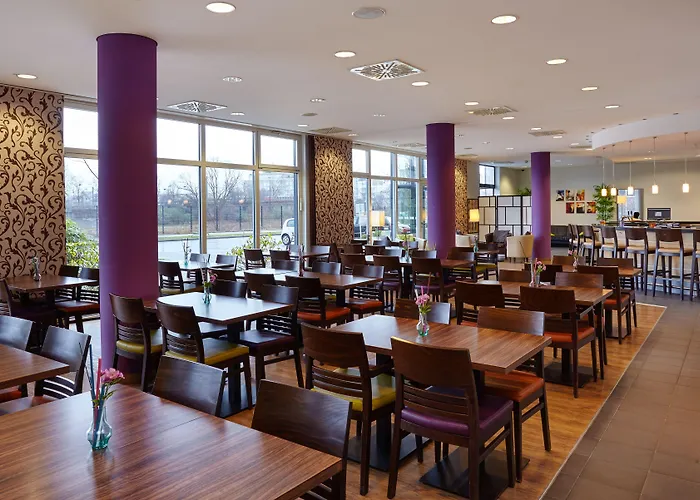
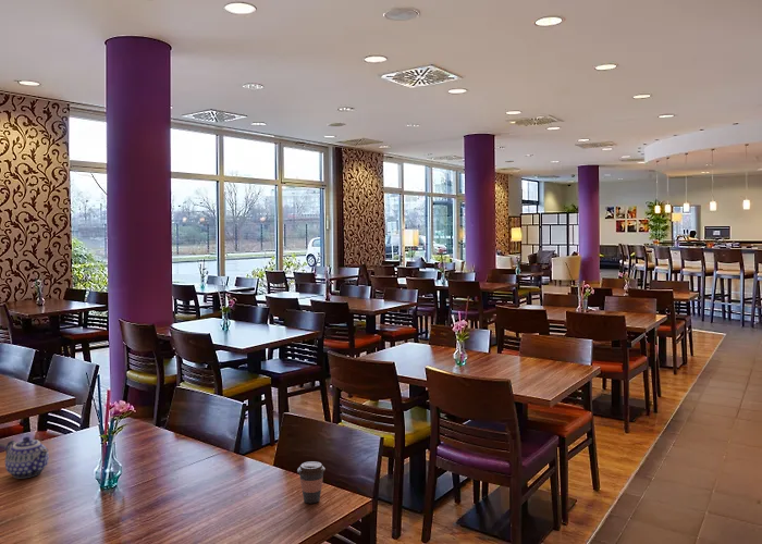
+ teapot (26, 455)
+ coffee cup (311, 482)
